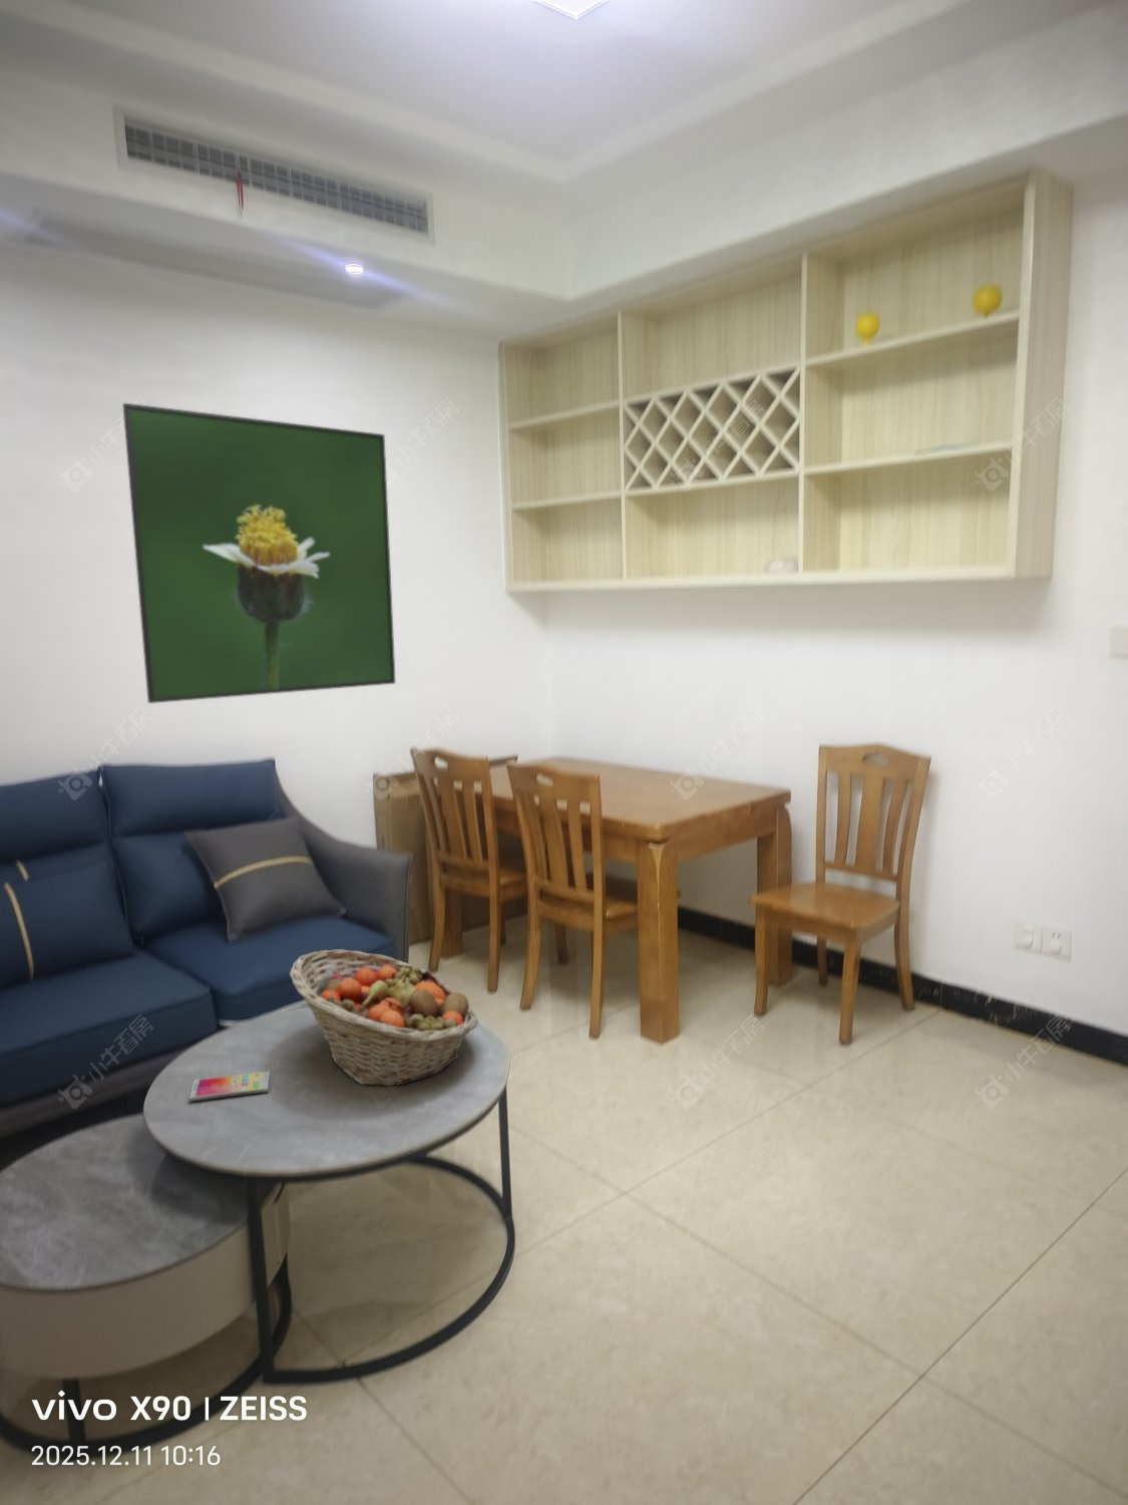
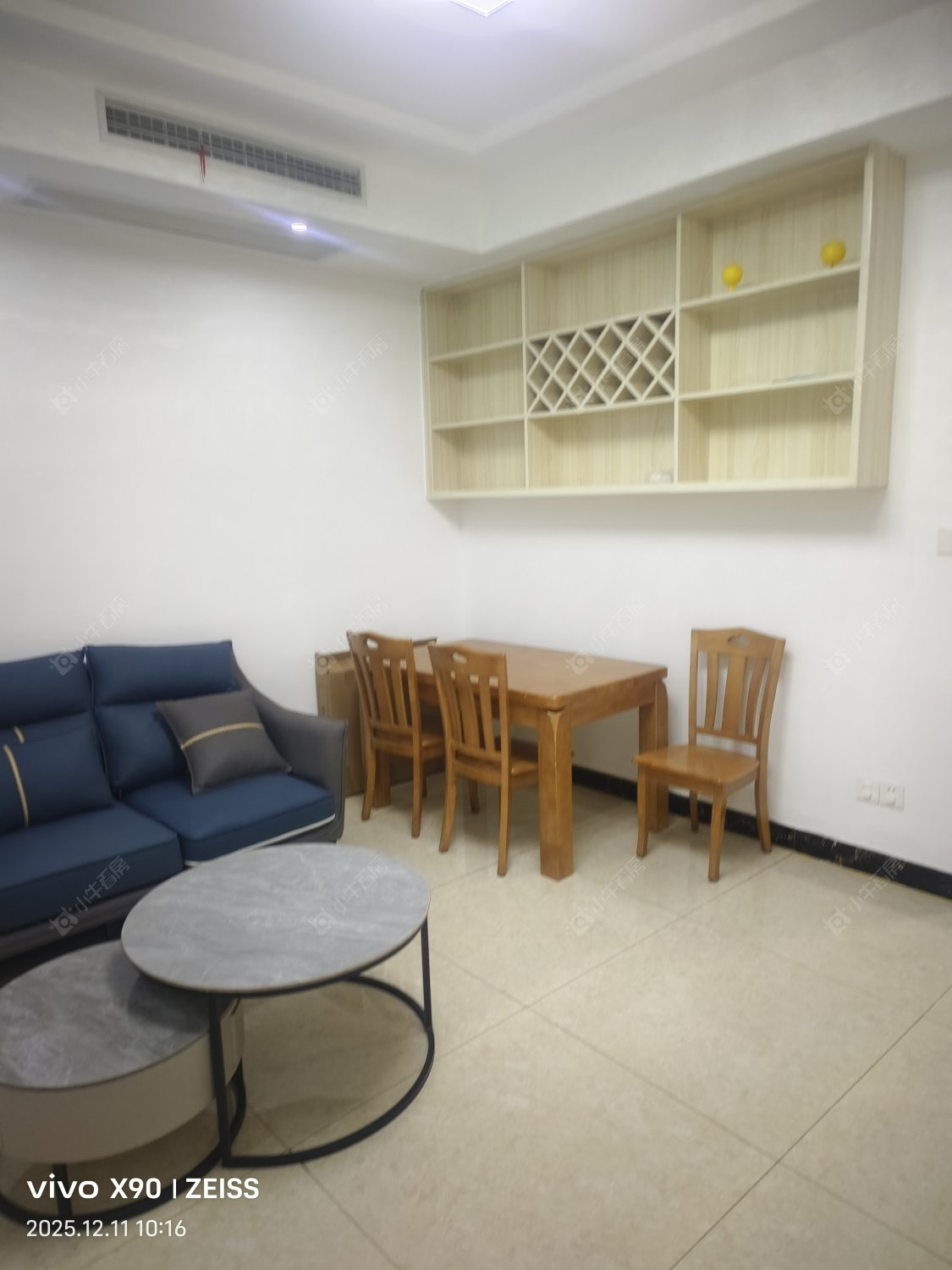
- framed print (274, 559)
- fruit basket (384, 1007)
- smartphone (231, 1085)
